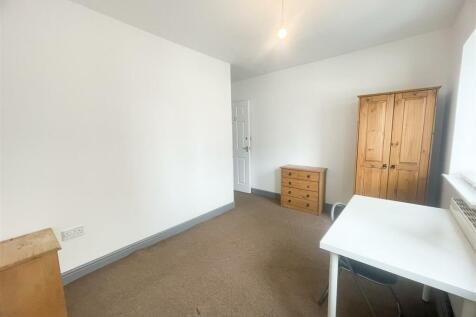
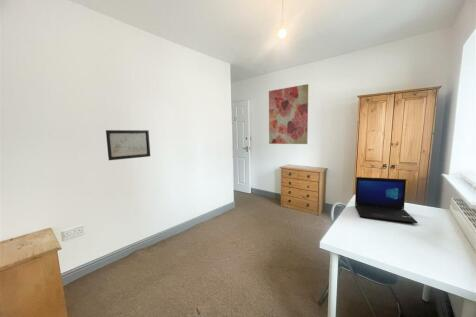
+ laptop (383, 197)
+ wall art (287, 116)
+ wall art (129, 144)
